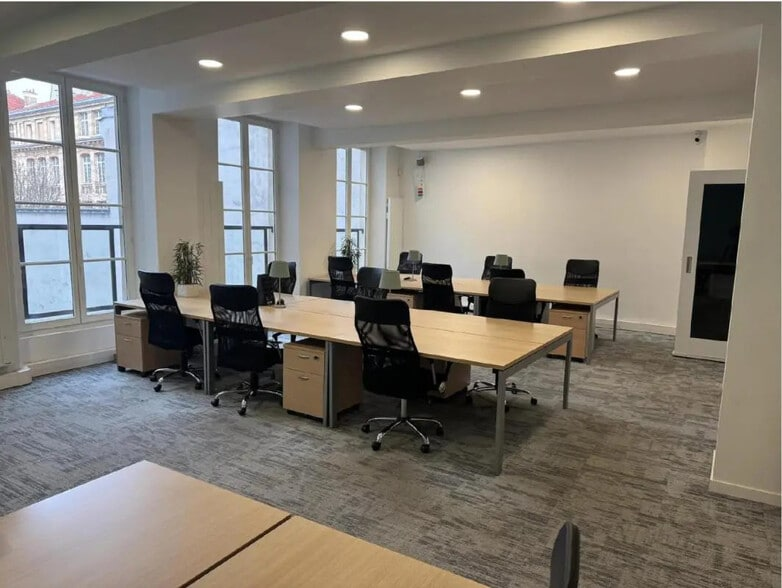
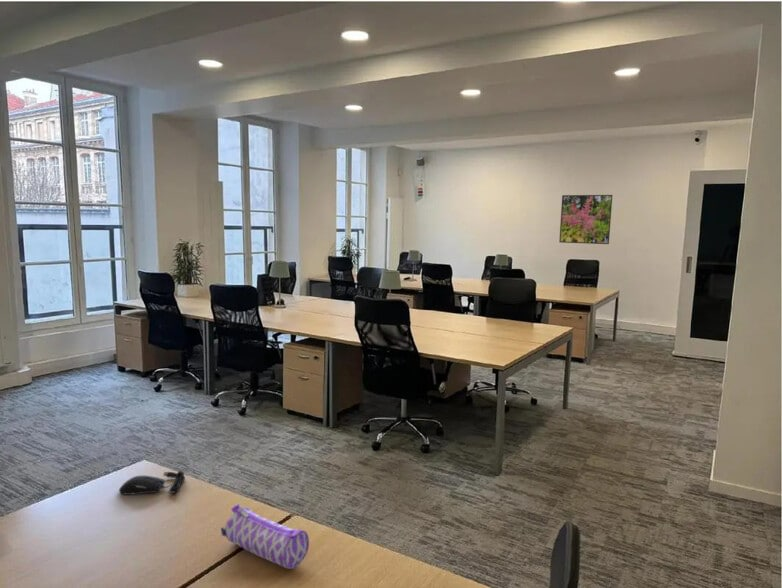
+ pencil case (266, 534)
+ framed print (585, 219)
+ computer mouse (154, 479)
